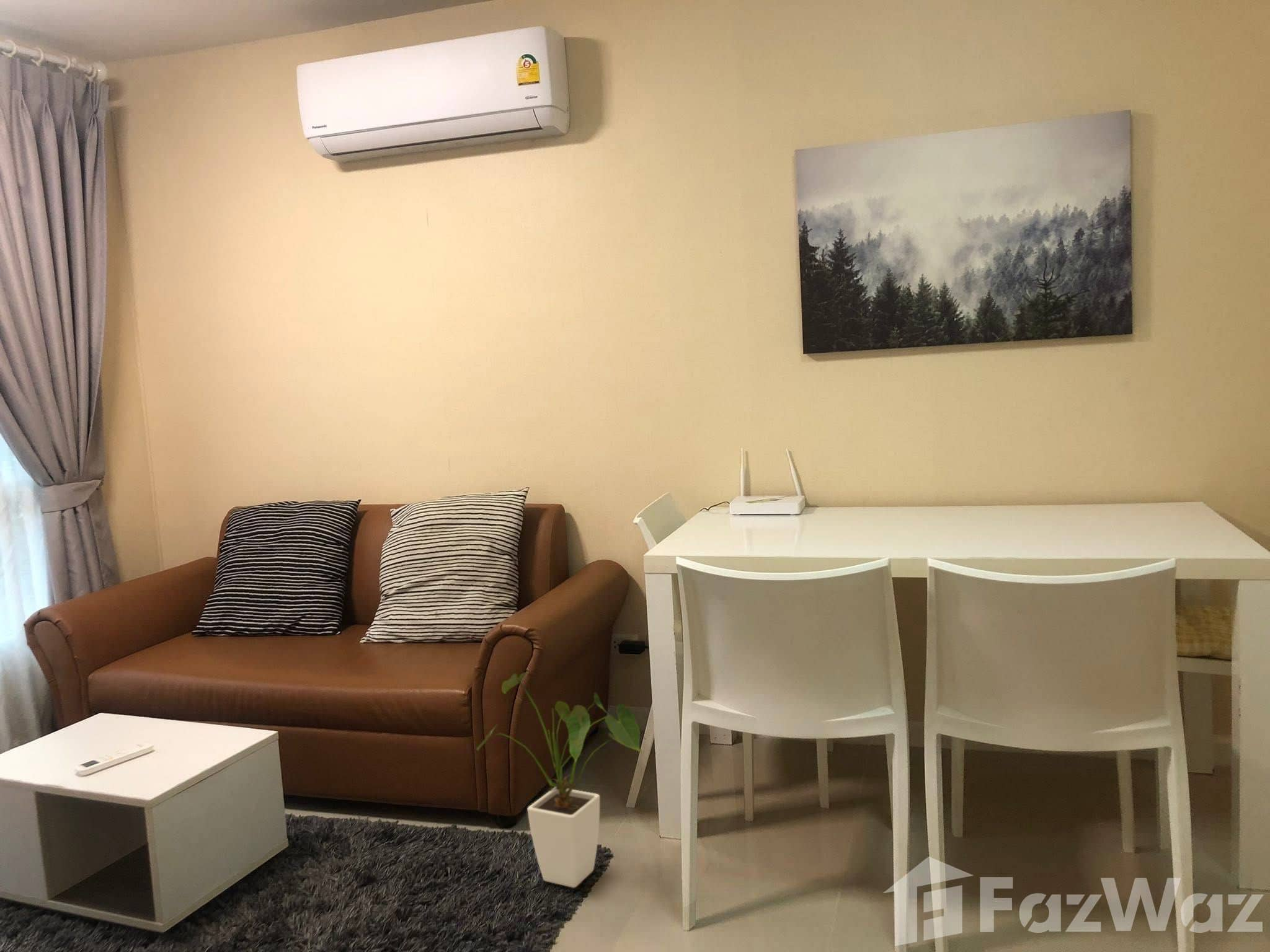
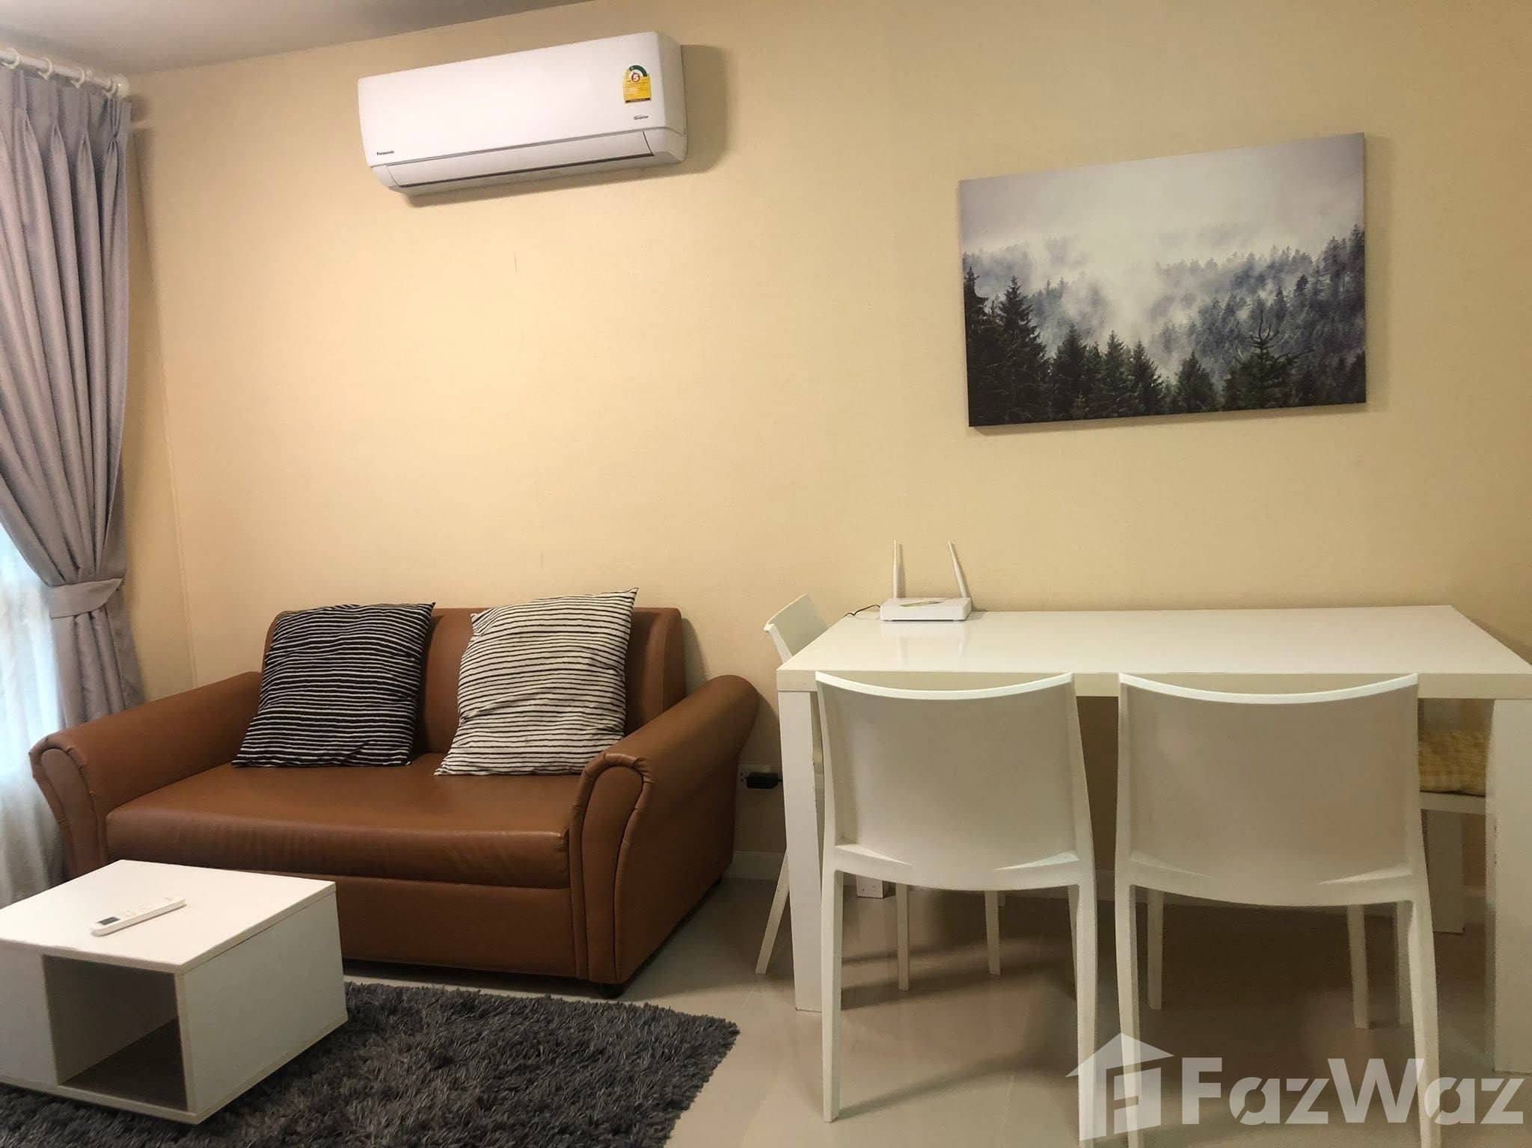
- house plant (556, 788)
